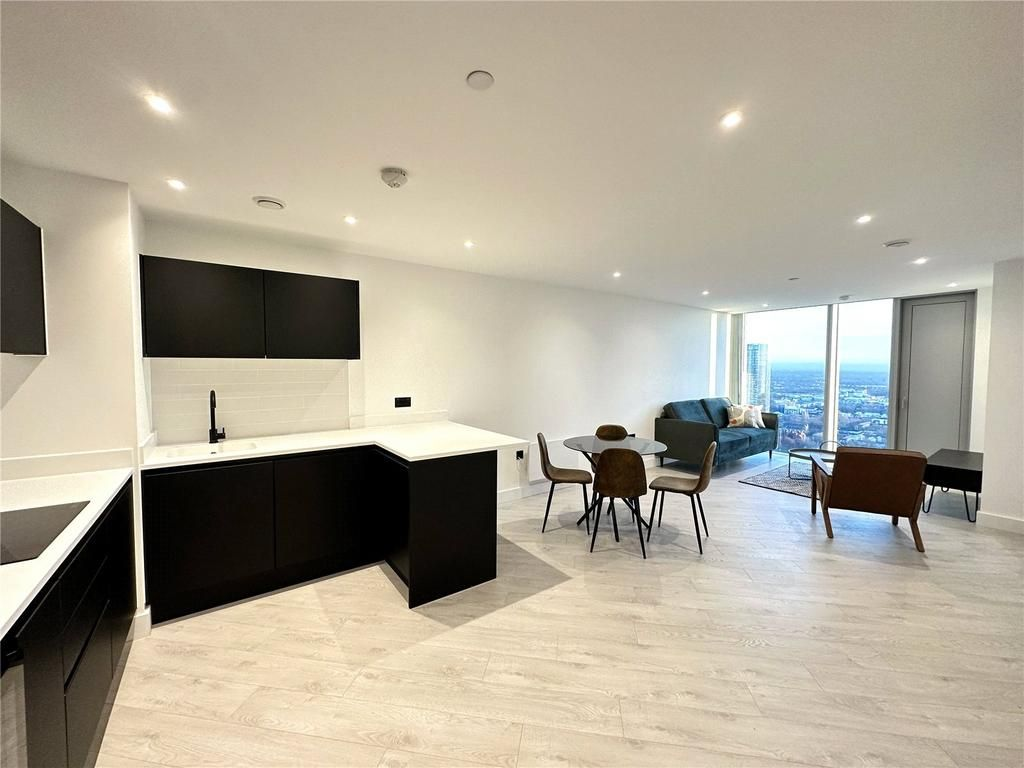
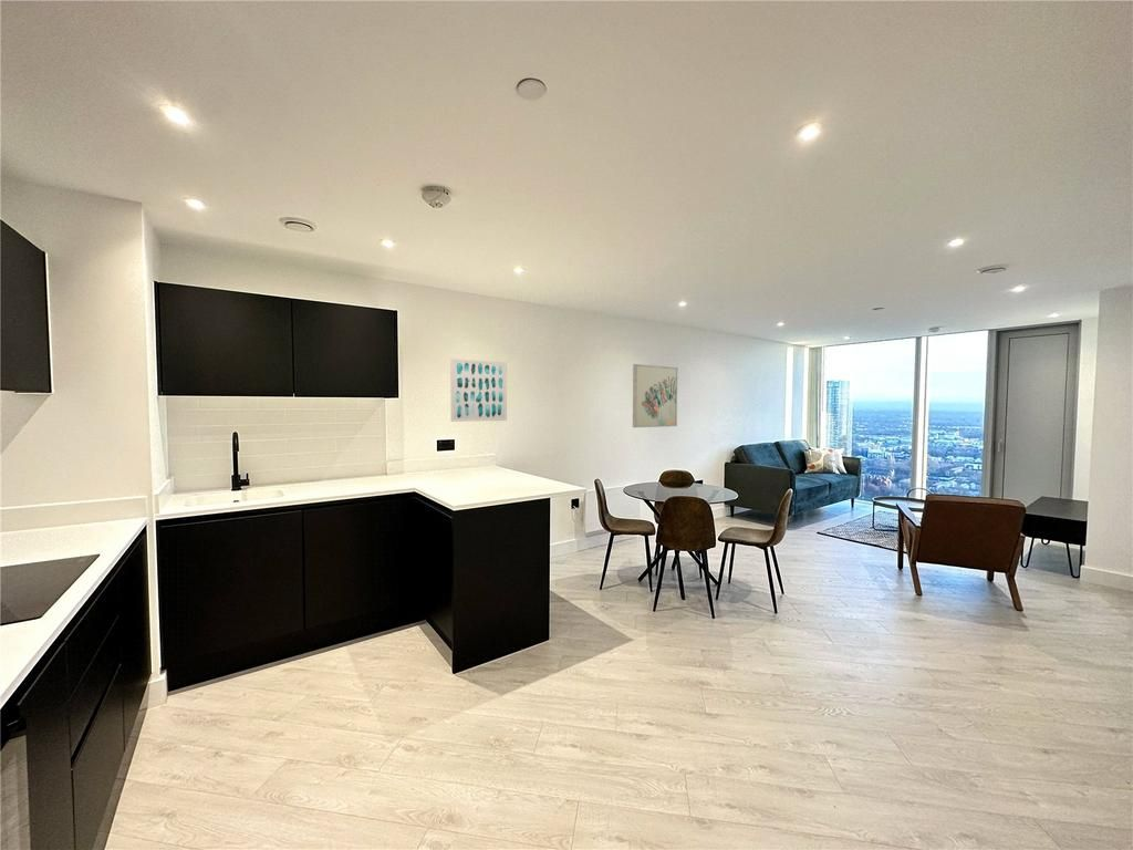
+ wall art (655, 396)
+ wall art (479, 391)
